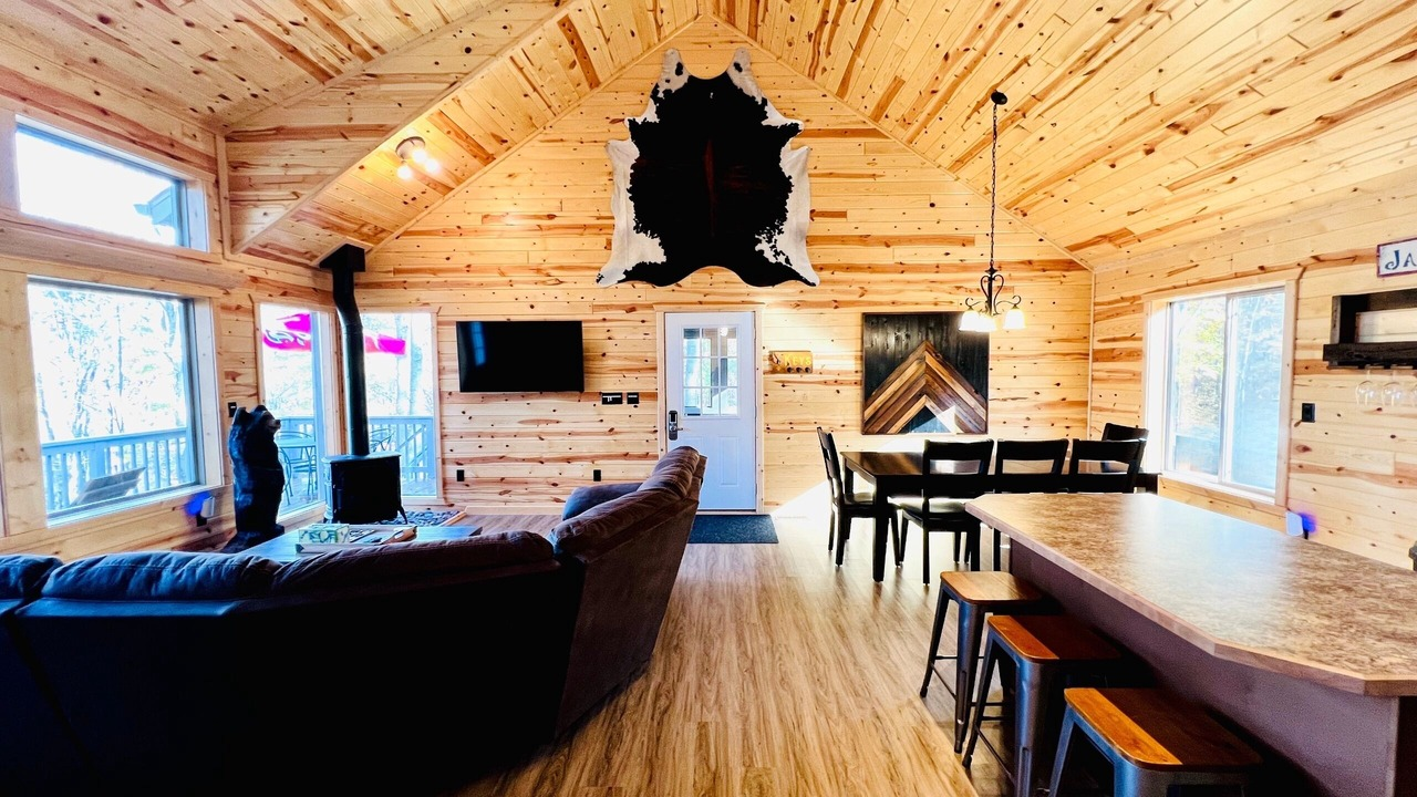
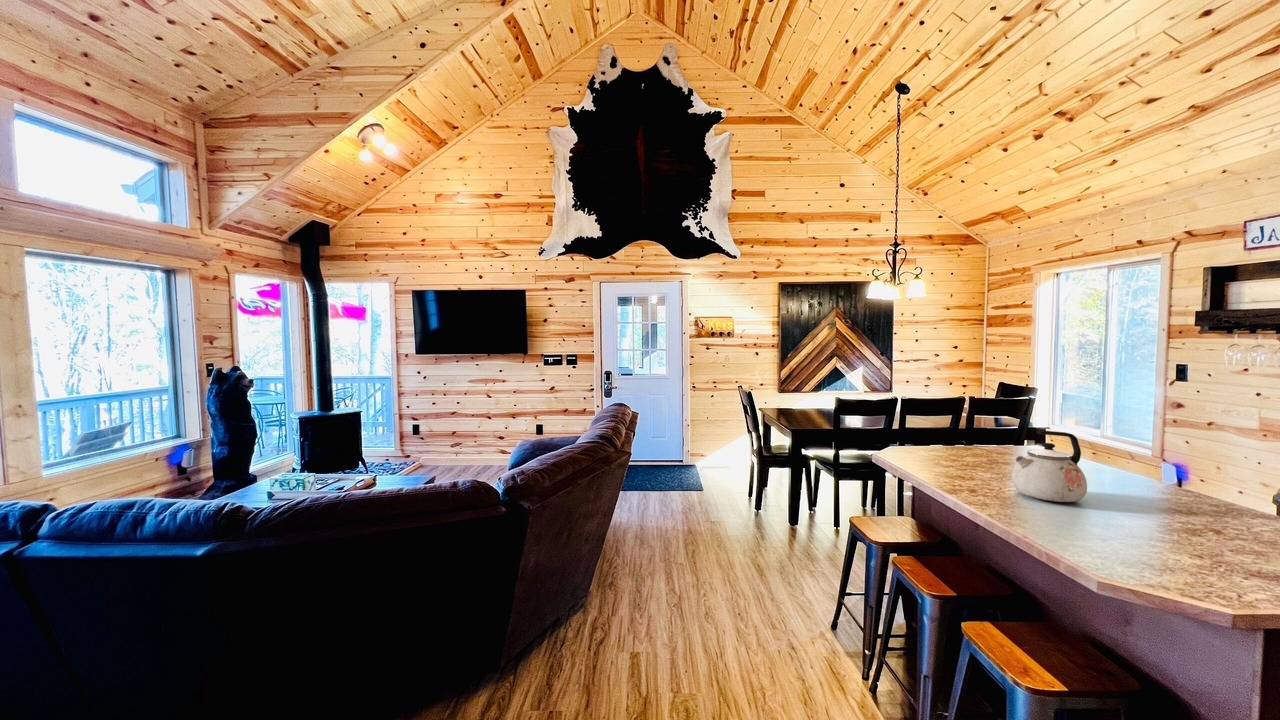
+ kettle (1047, 463)
